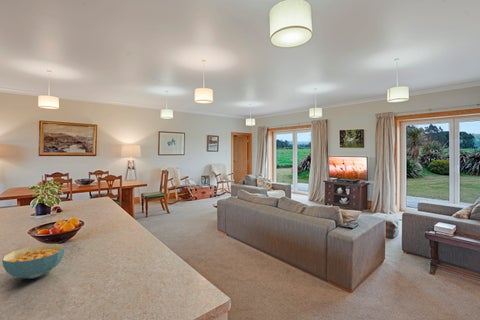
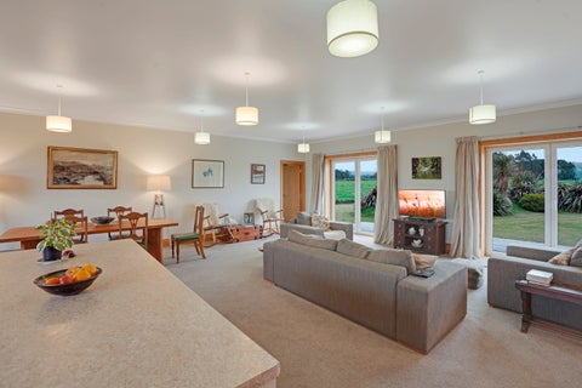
- cereal bowl (35, 263)
